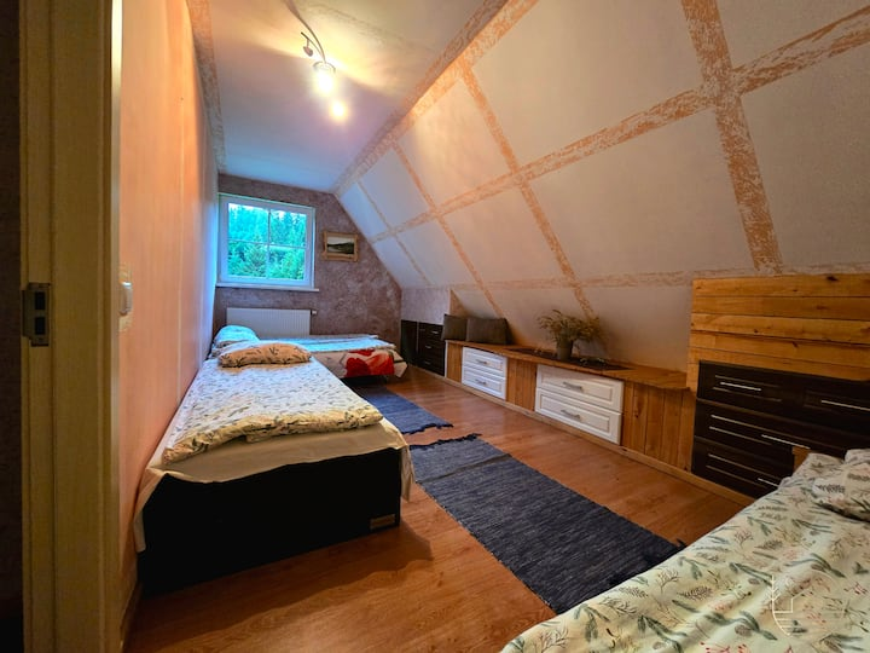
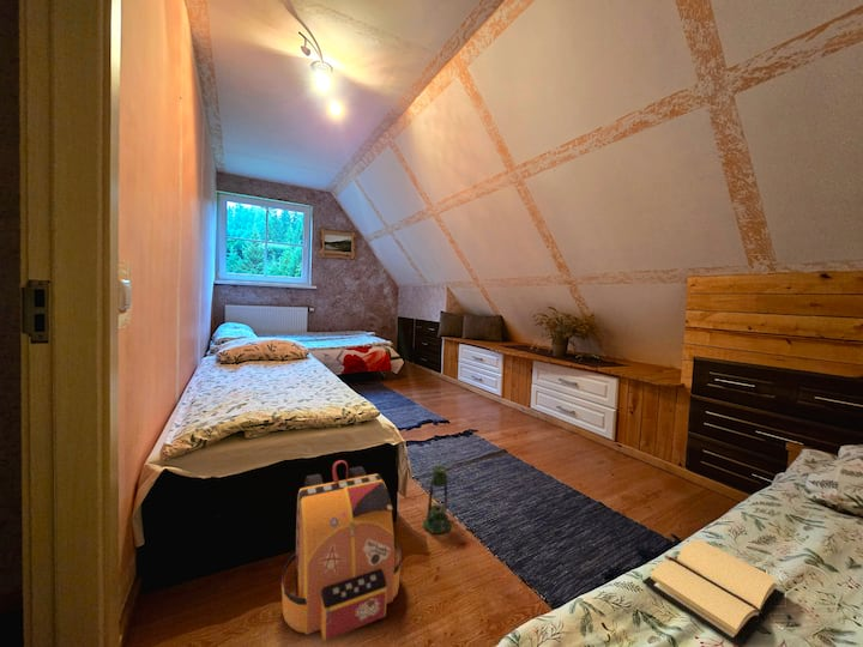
+ lantern (437, 494)
+ backpack (343, 528)
+ book (711, 580)
